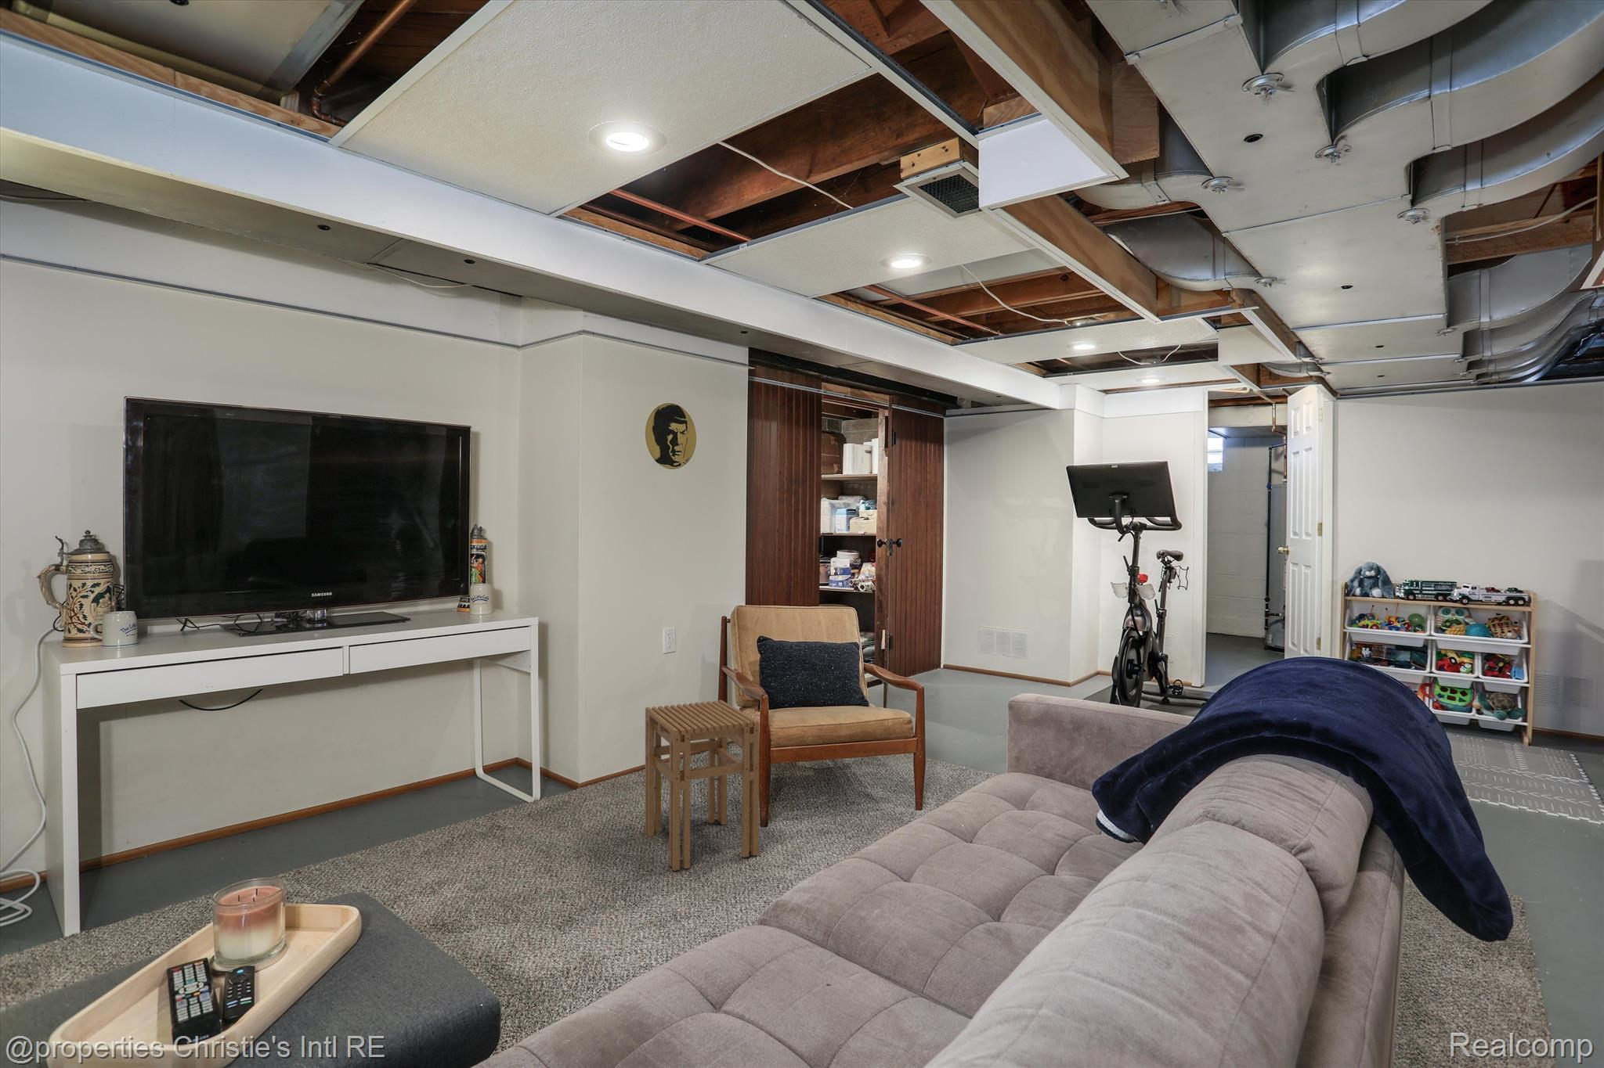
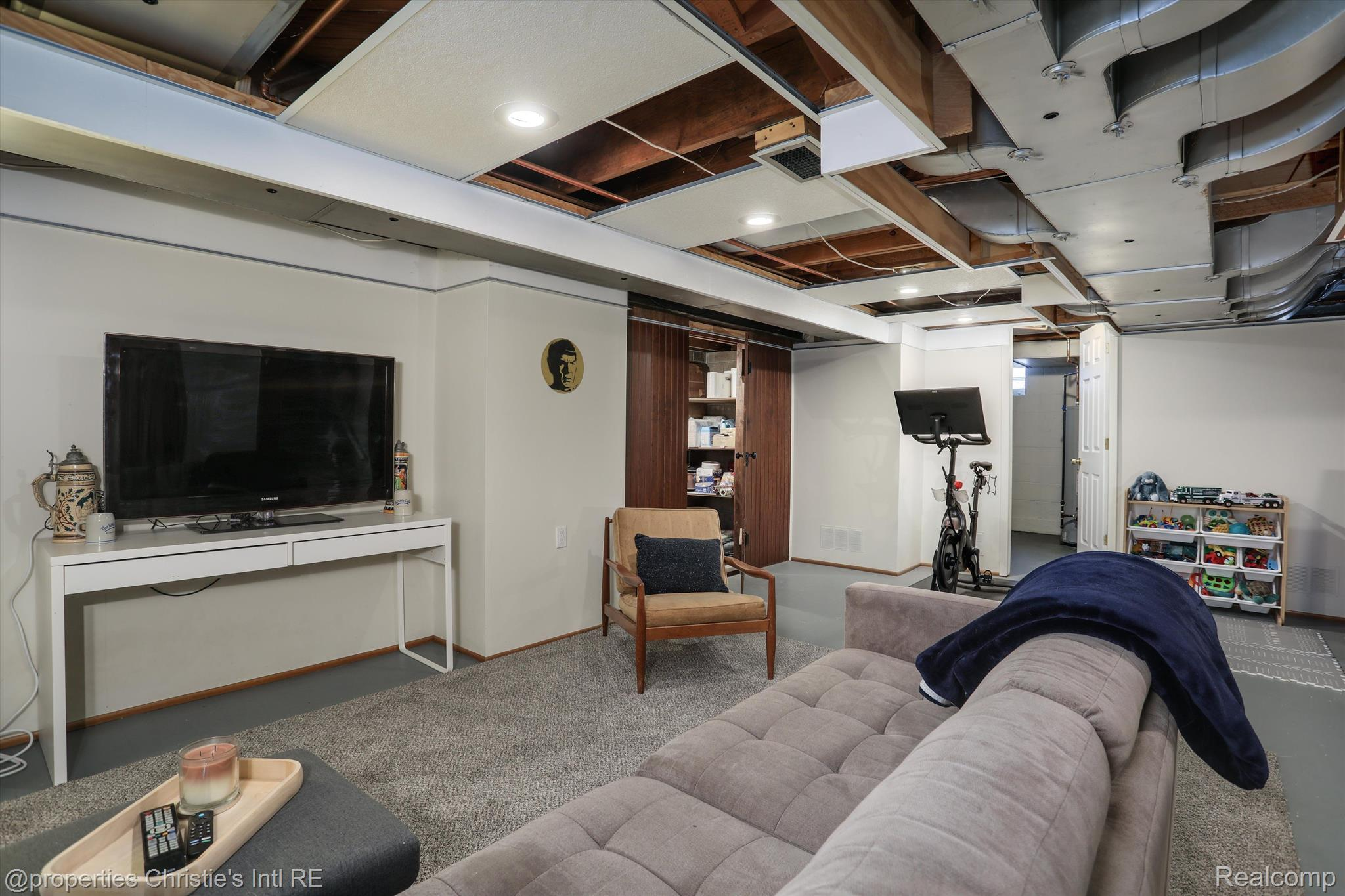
- stool (699, 777)
